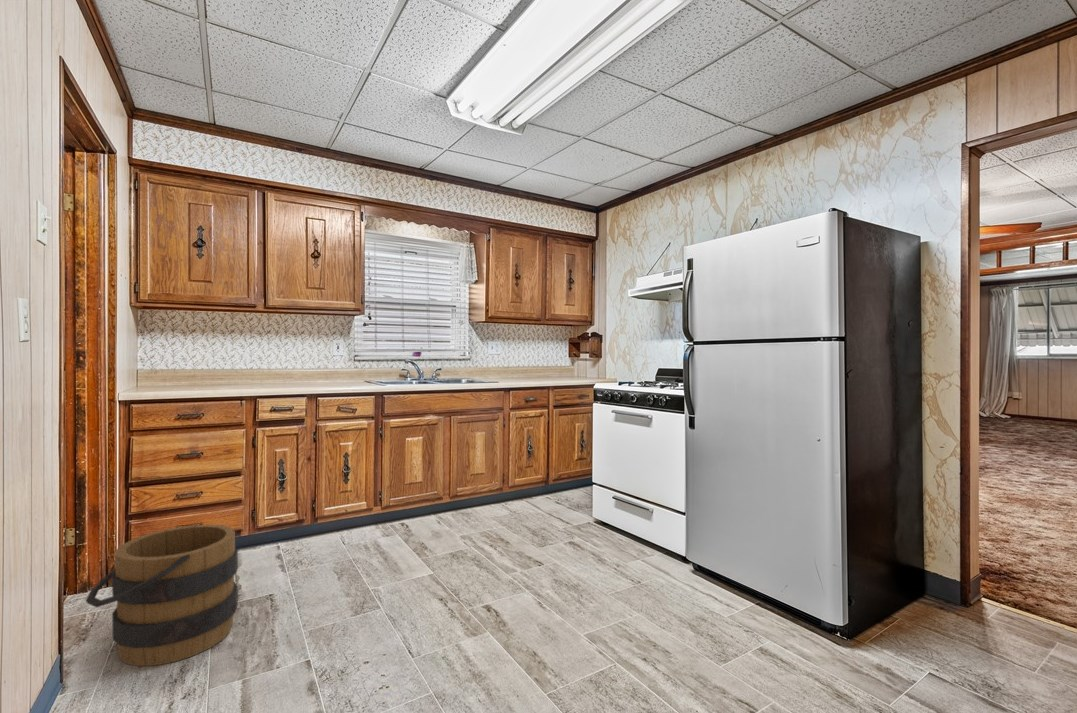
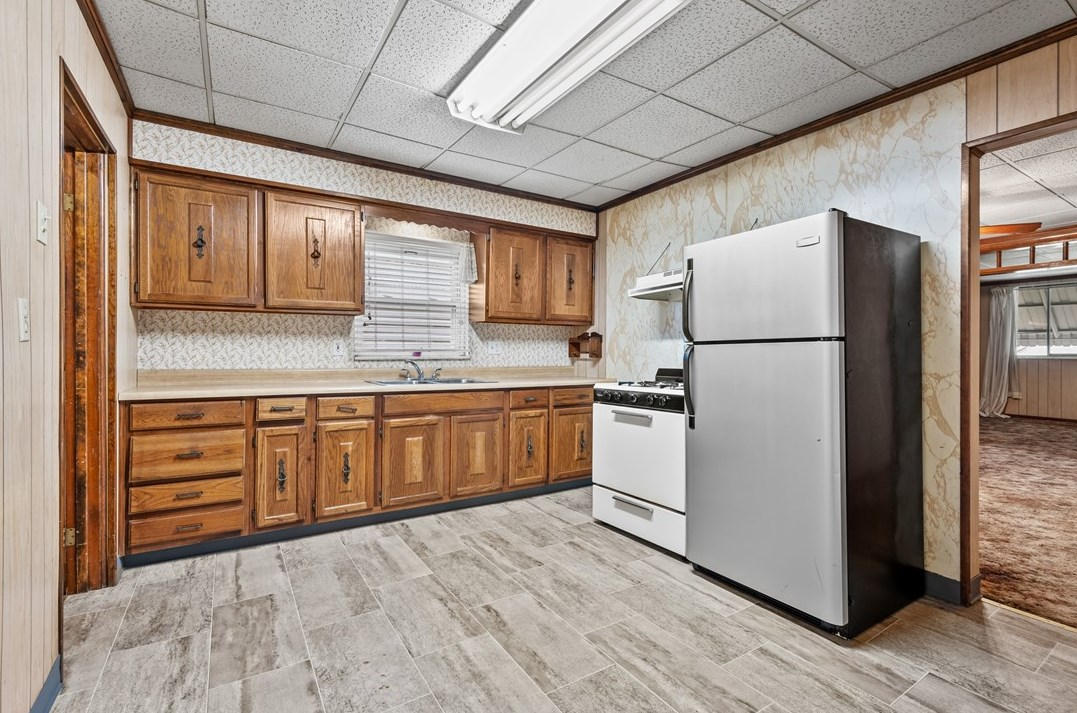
- bucket (167, 591)
